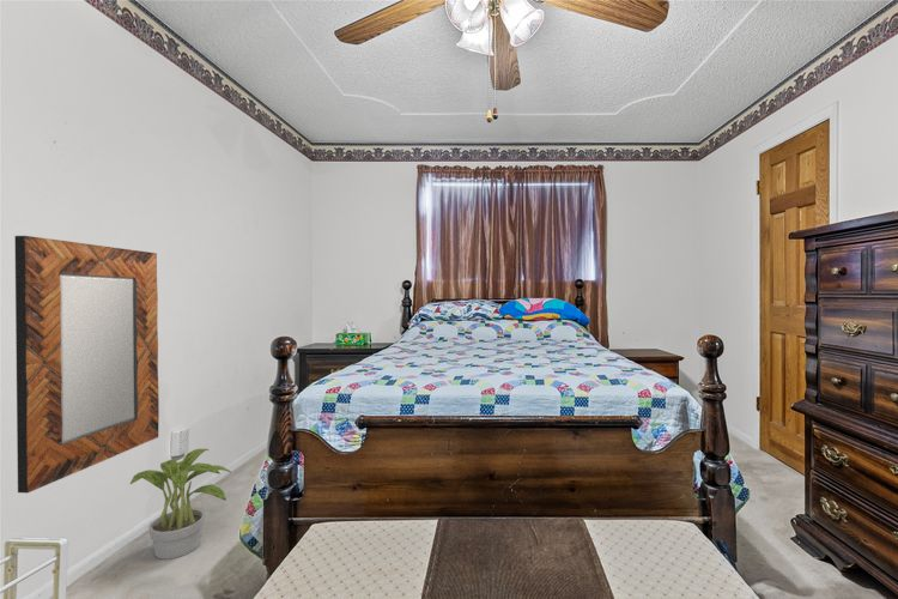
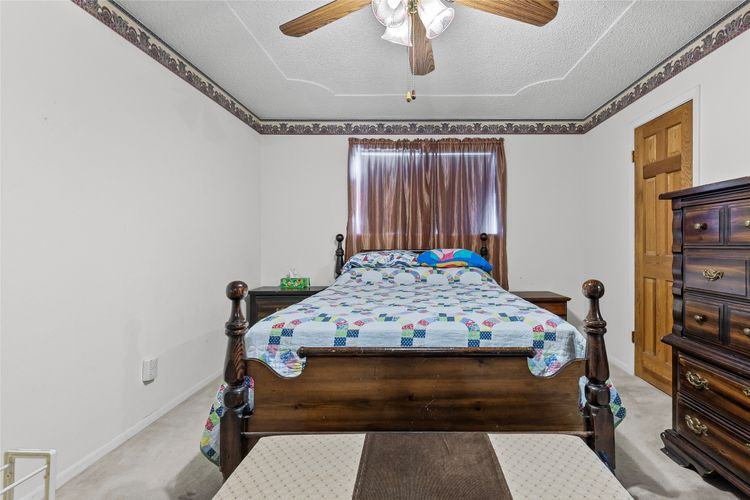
- potted plant (177, 503)
- home mirror (98, 352)
